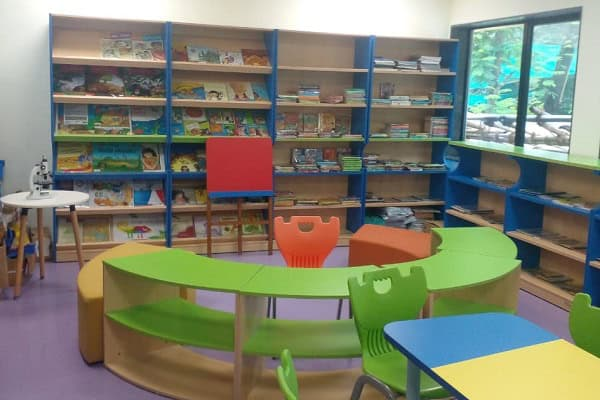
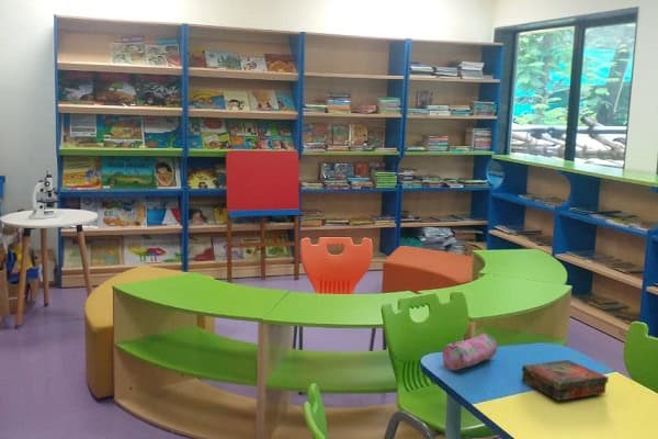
+ pencil case (469, 351)
+ book (564, 379)
